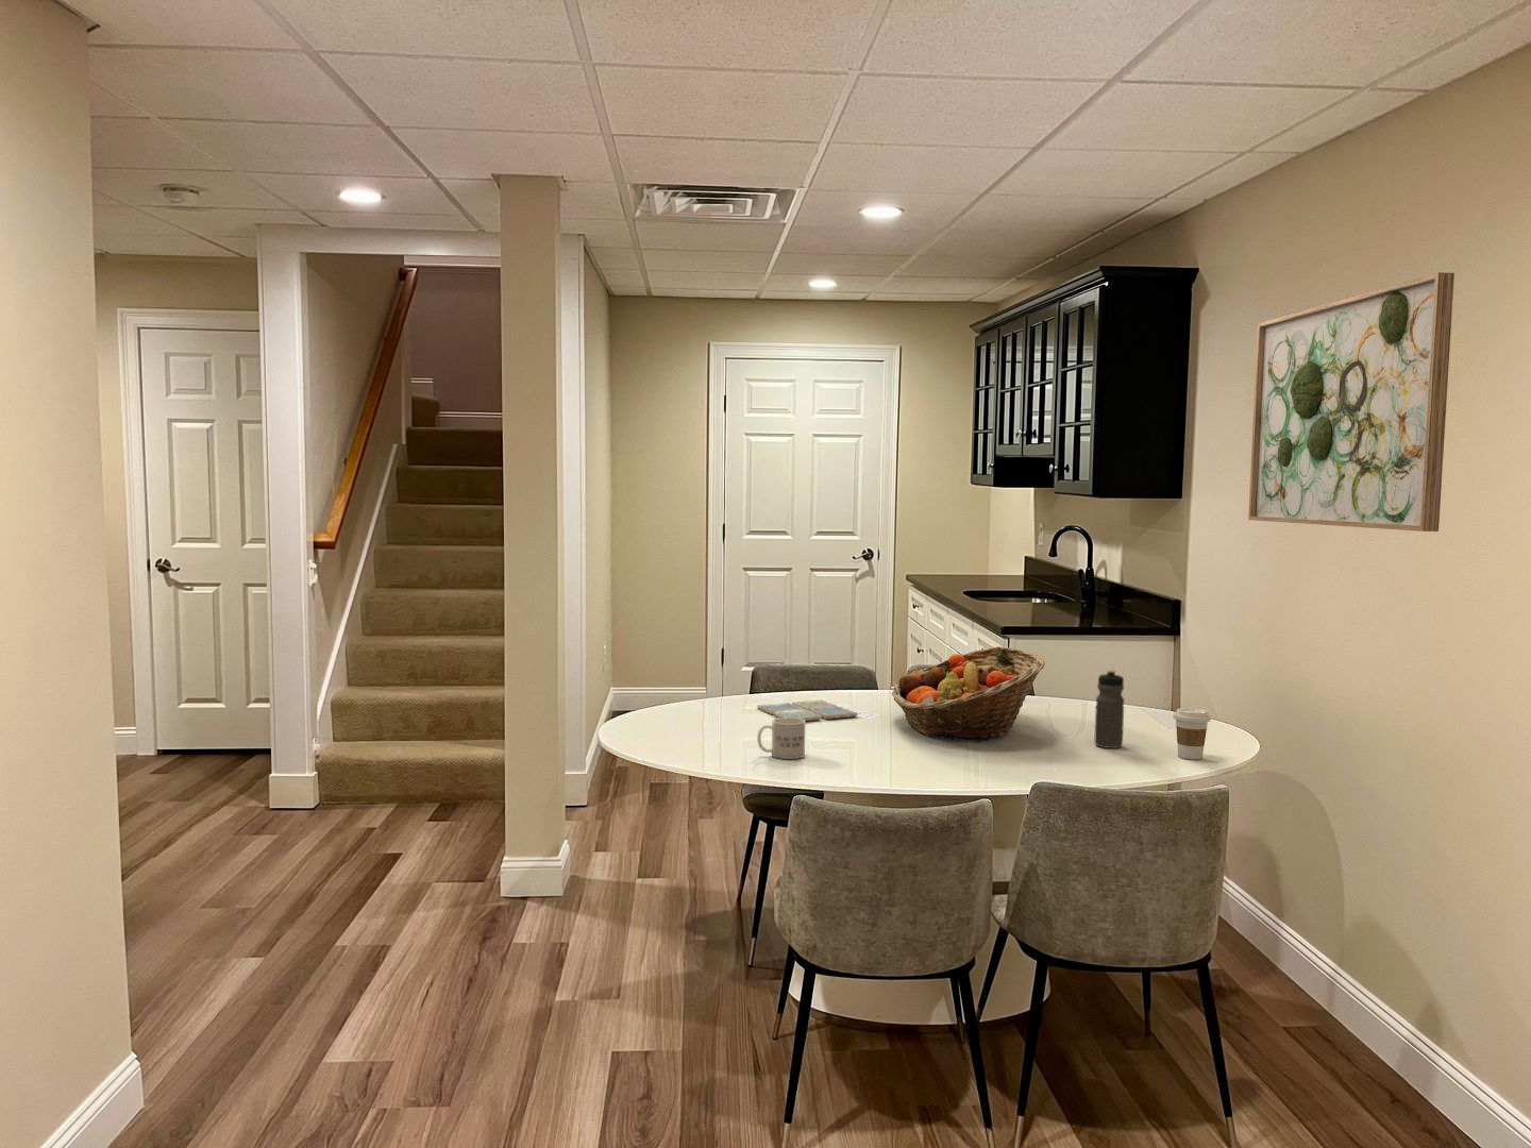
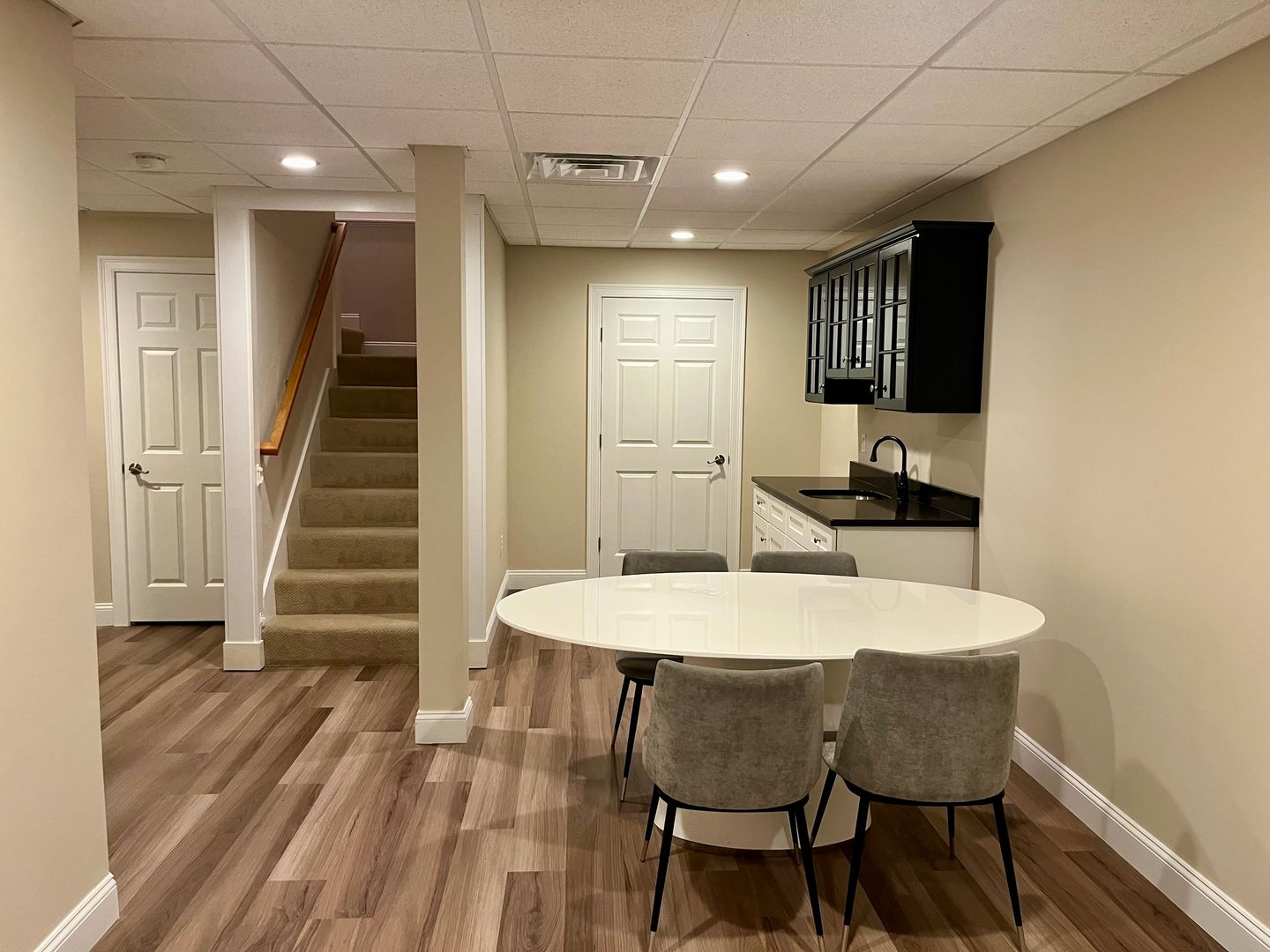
- water bottle (1109, 707)
- coffee cup (1191, 733)
- drink coaster (806, 710)
- wall art (1332, 414)
- mug (780, 738)
- fruit basket (967, 690)
